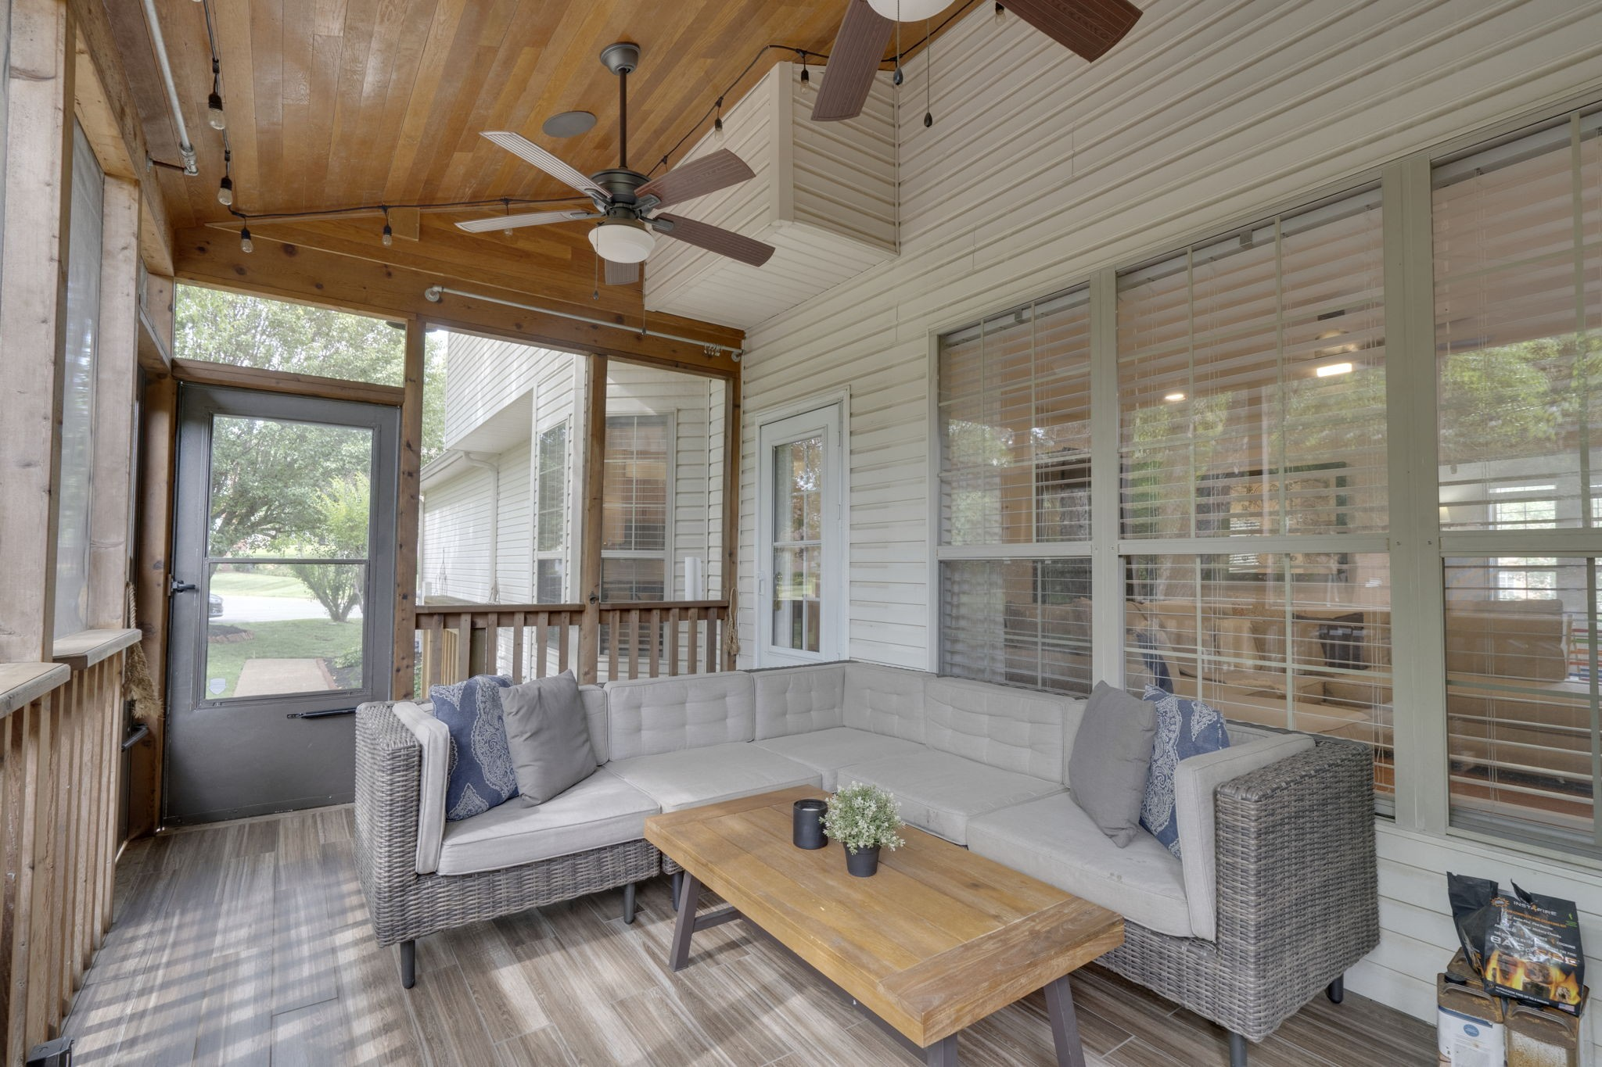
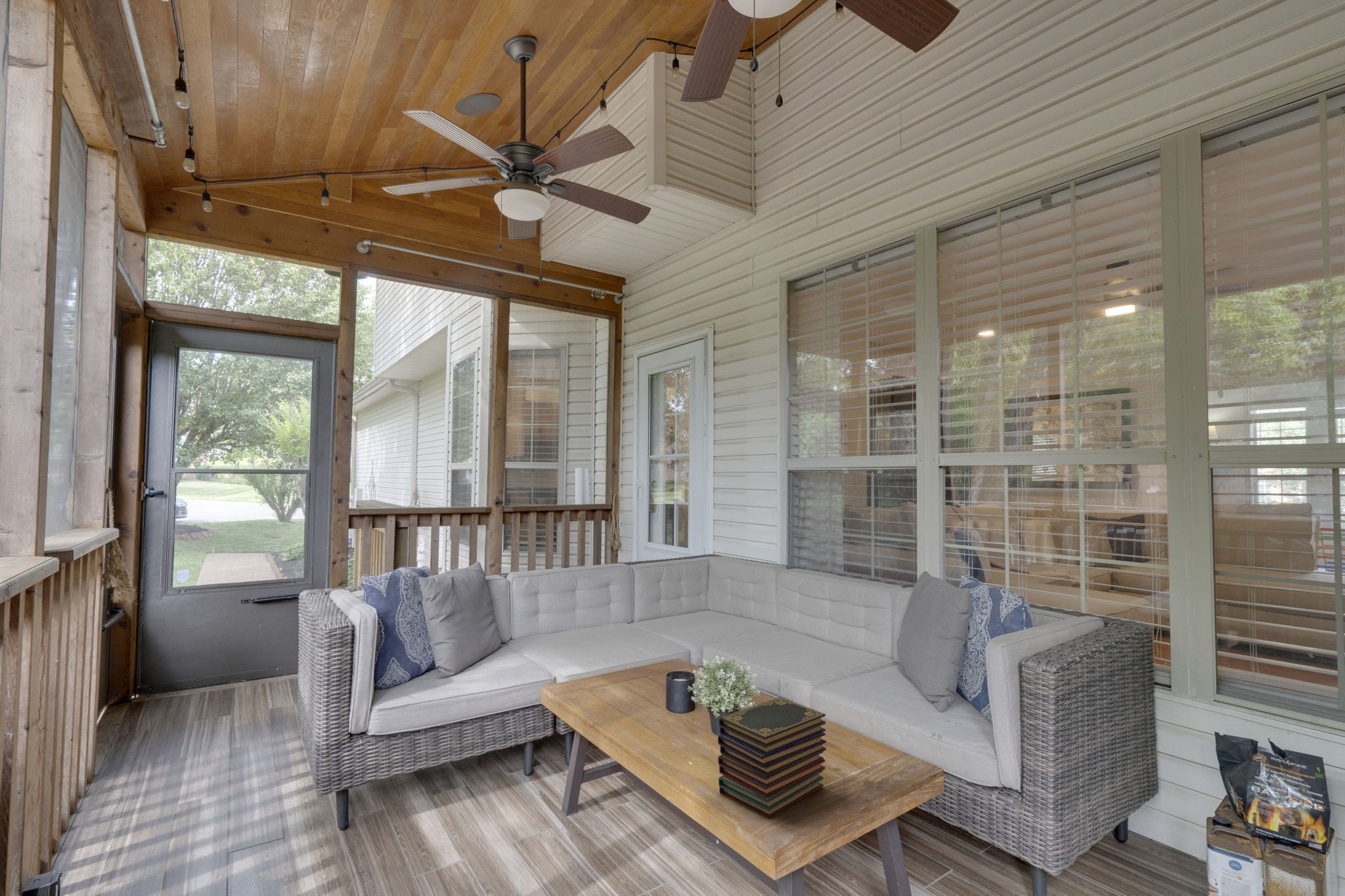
+ book stack (772, 753)
